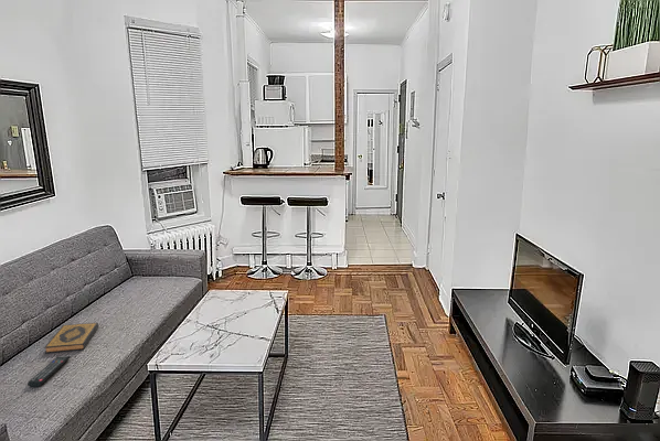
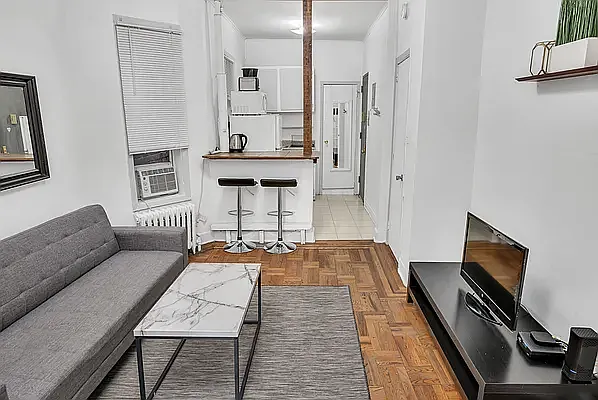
- hardback book (73, 336)
- remote control (50, 370)
